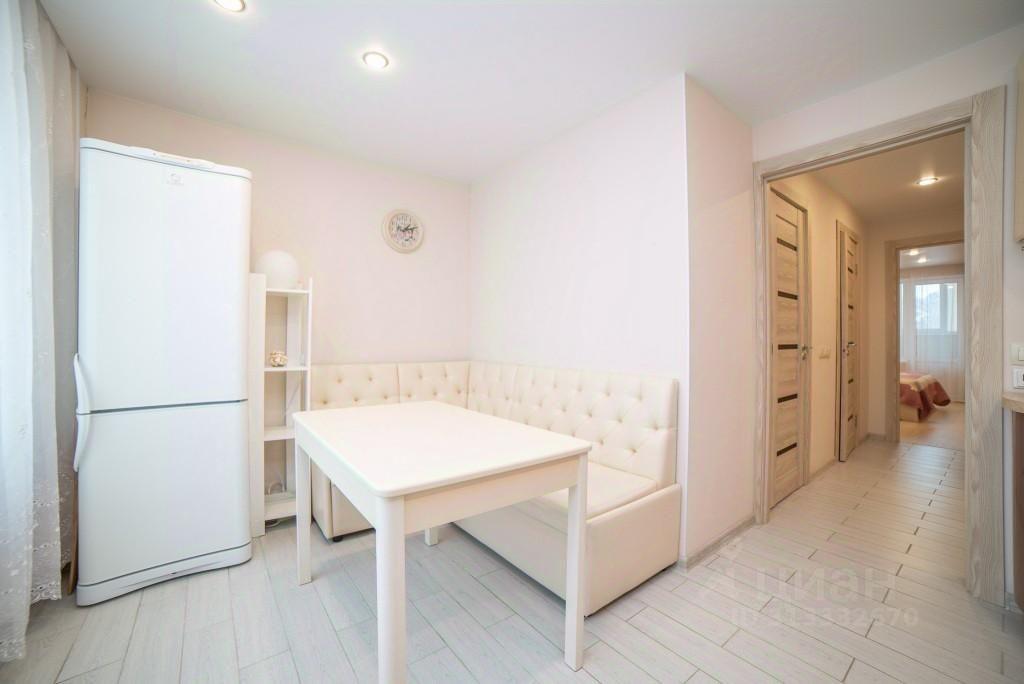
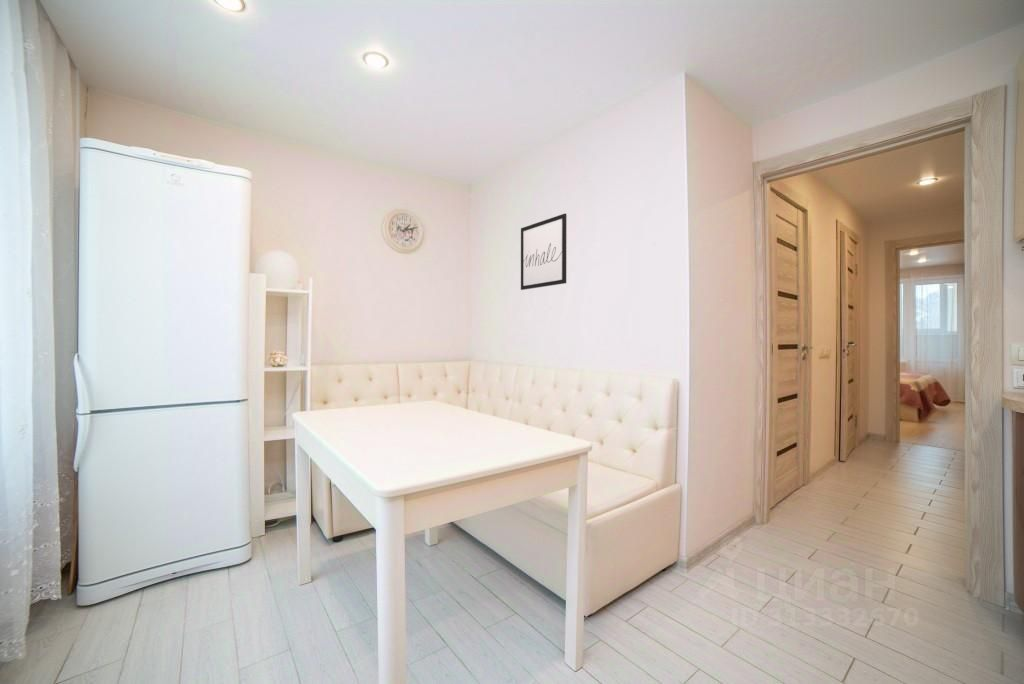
+ wall art (542, 254)
